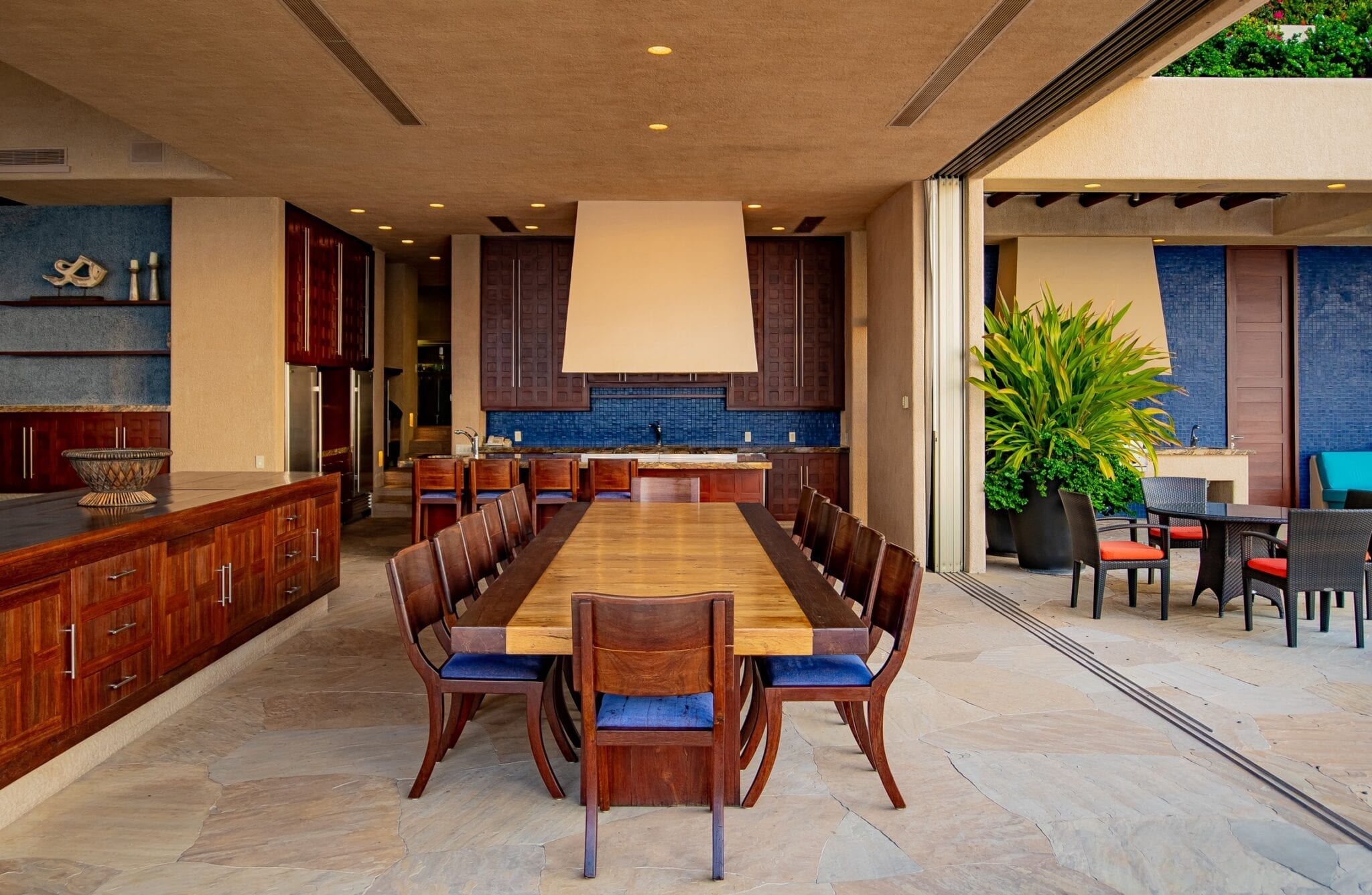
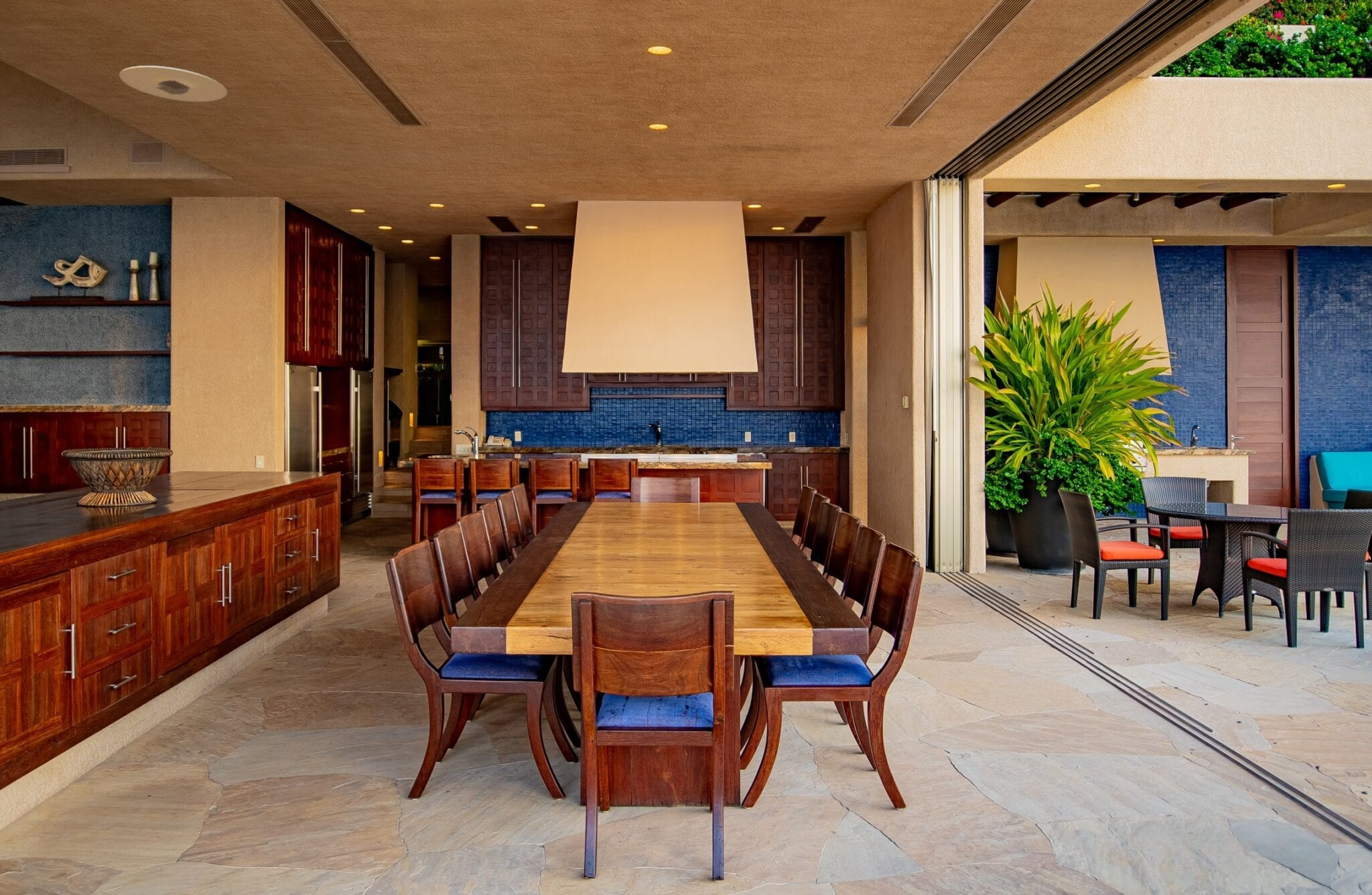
+ recessed light (174, 80)
